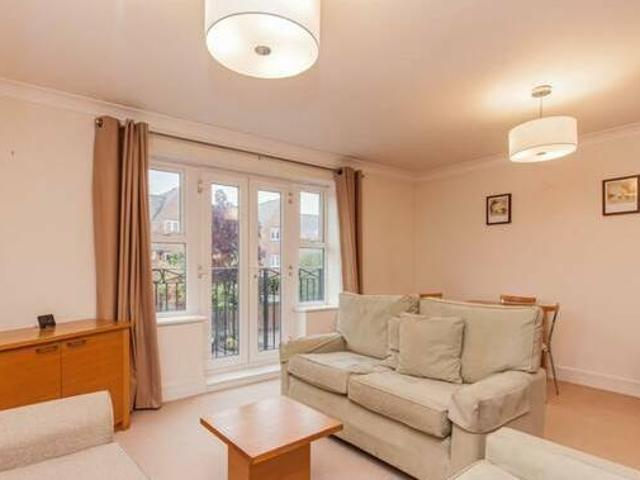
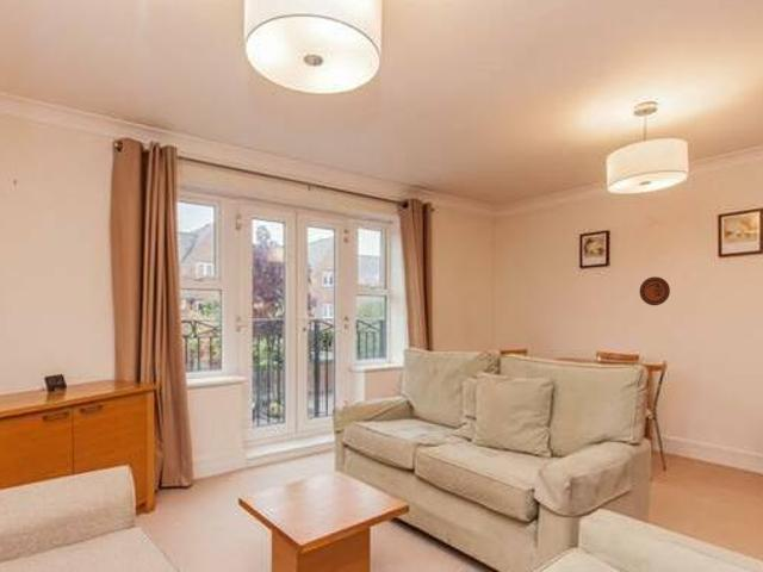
+ decorative plate (655, 291)
